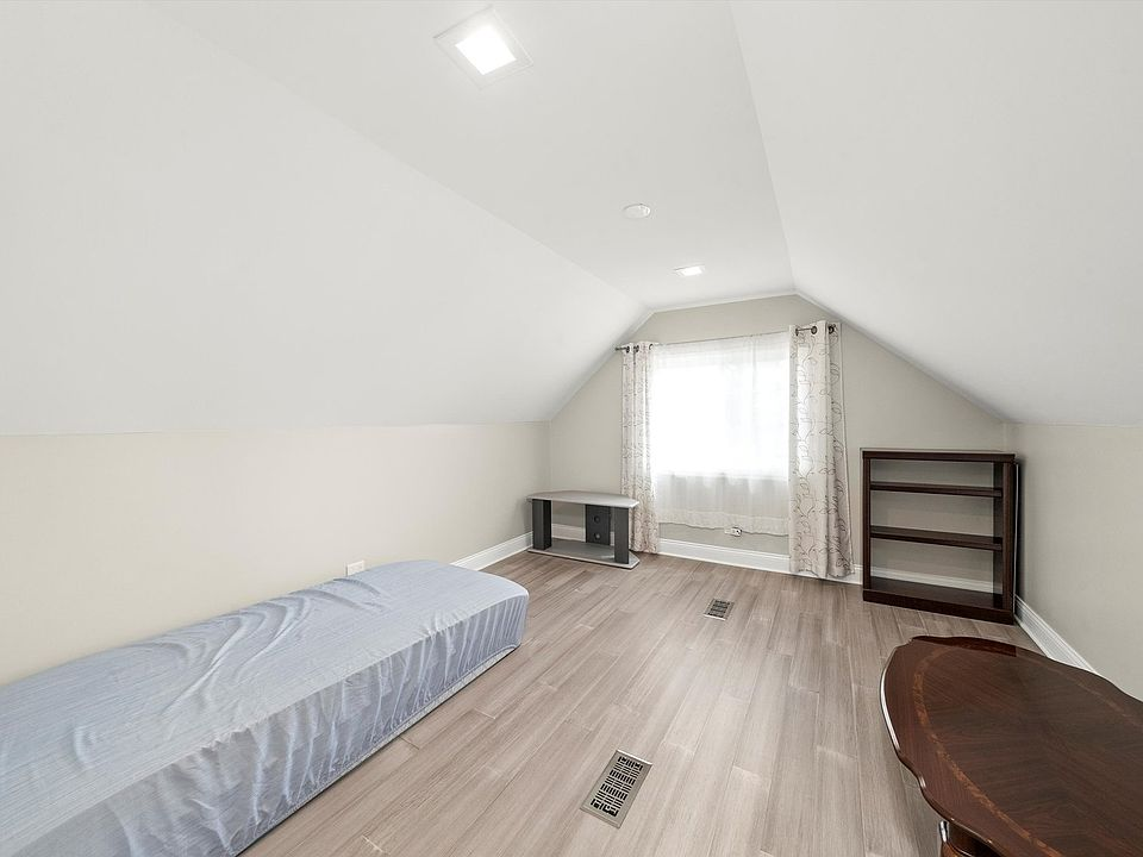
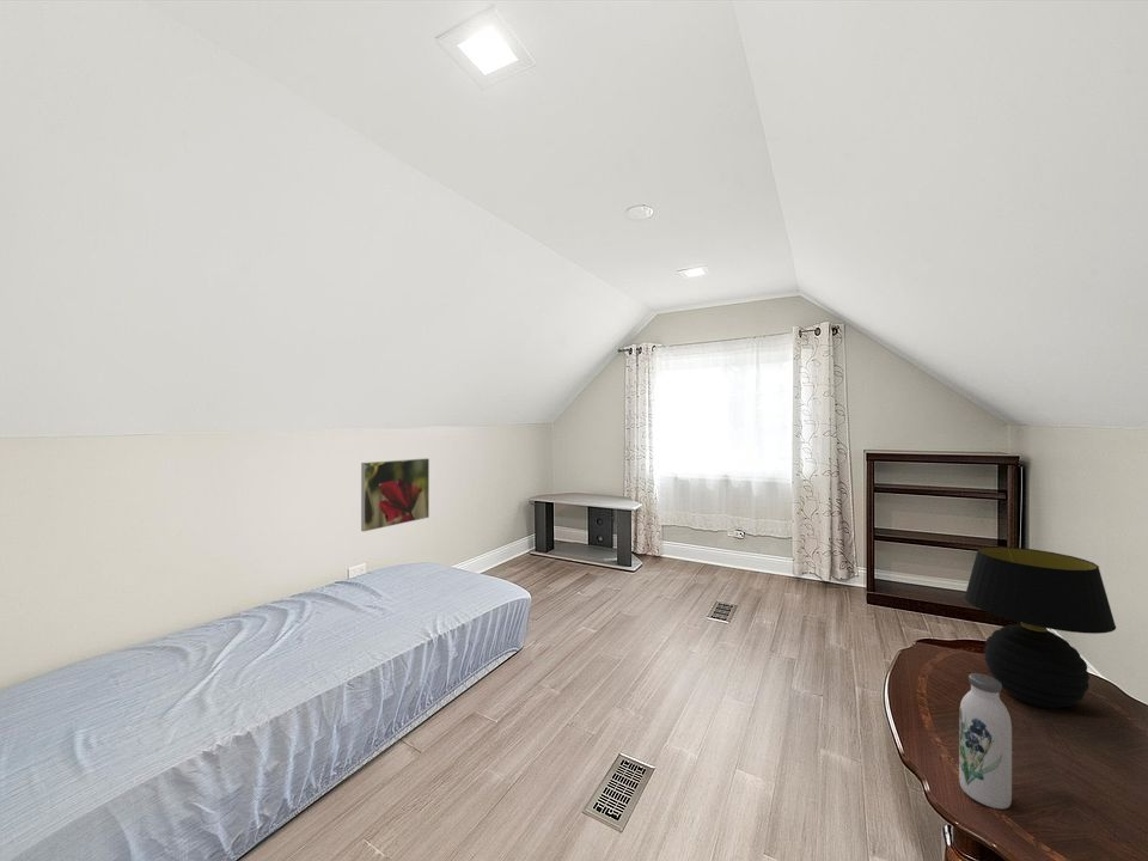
+ table lamp (1033, 627)
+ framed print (397, 491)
+ water bottle (984, 735)
